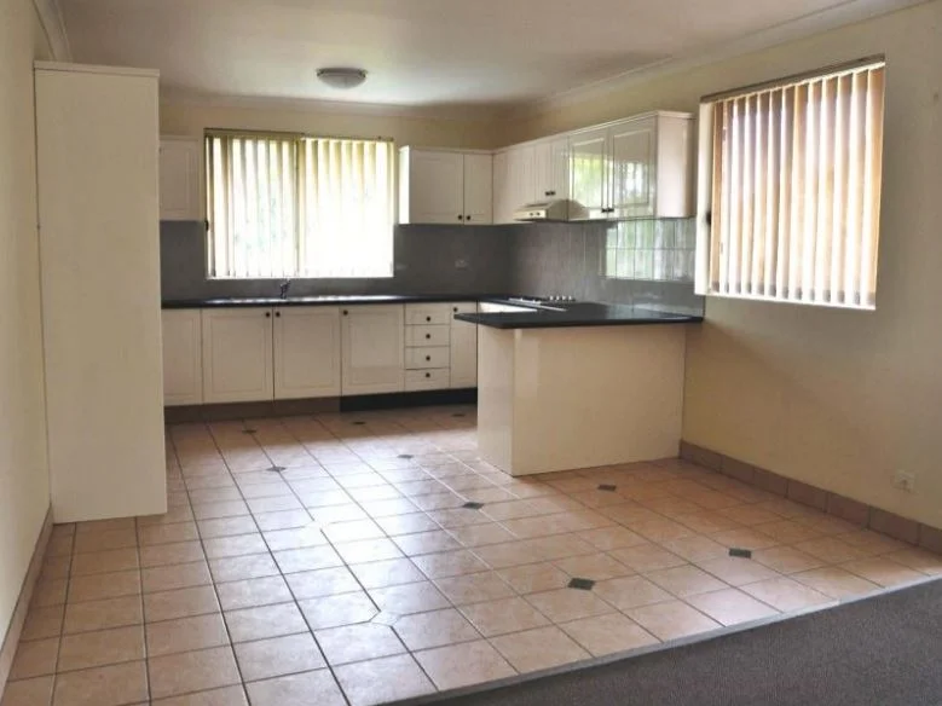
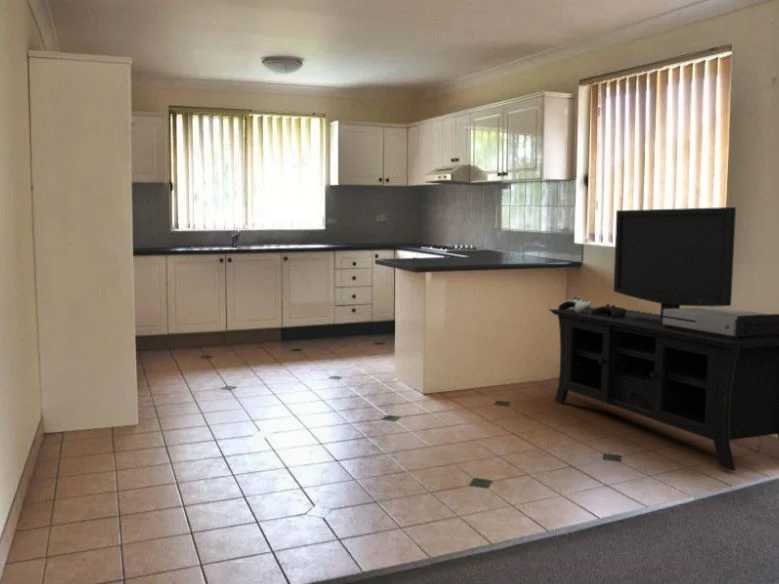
+ media console (661, 320)
